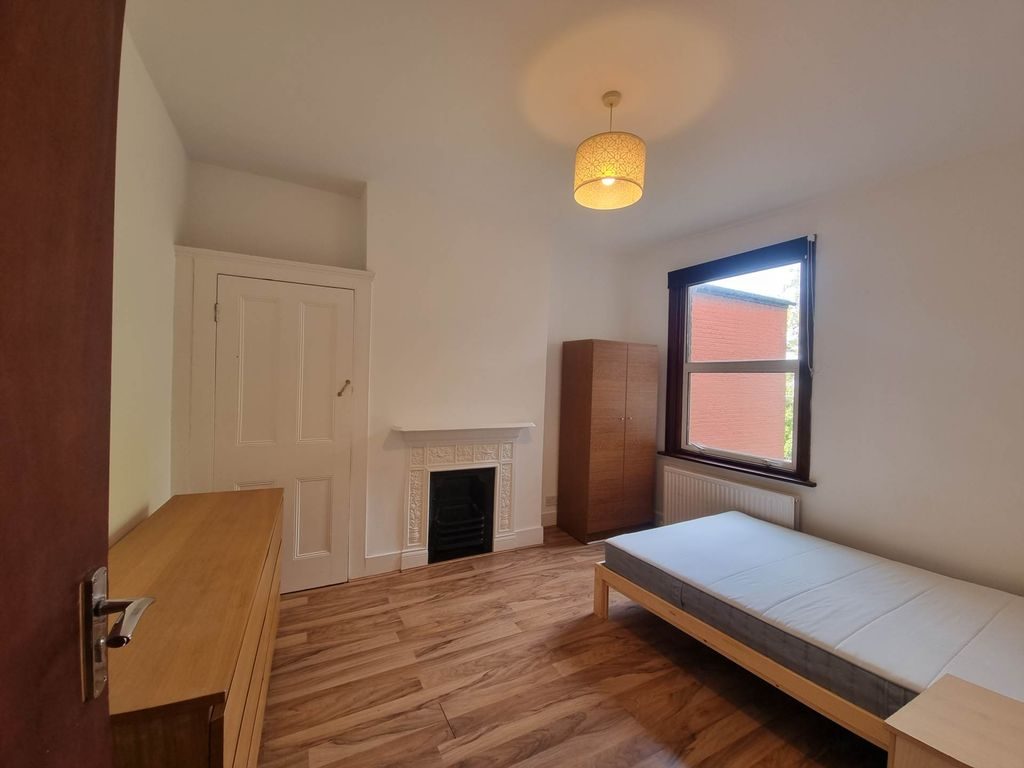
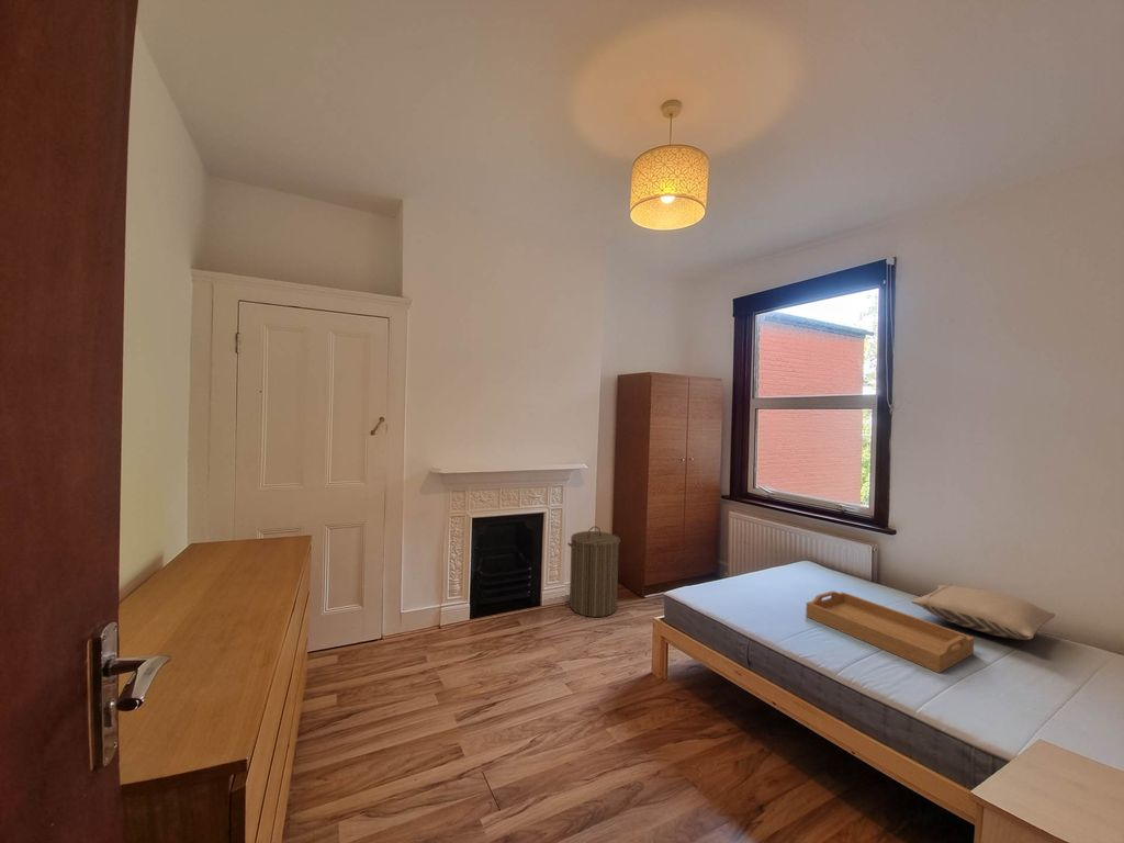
+ serving tray (883, 623)
+ laundry hamper (594, 565)
+ pillow (979, 608)
